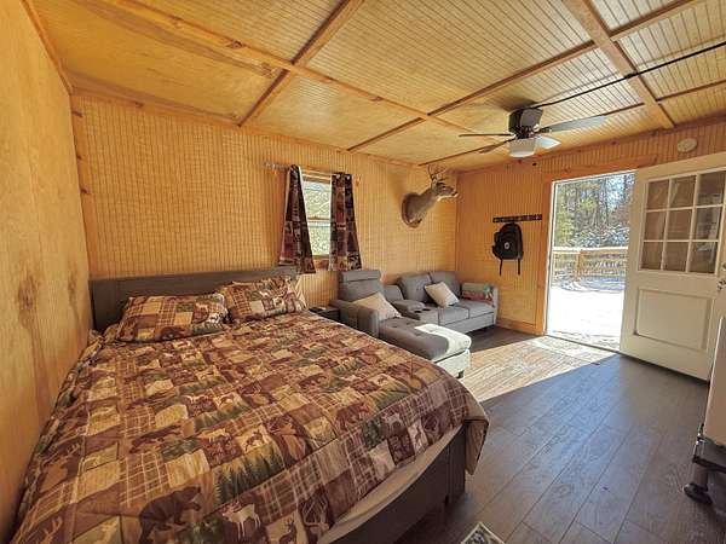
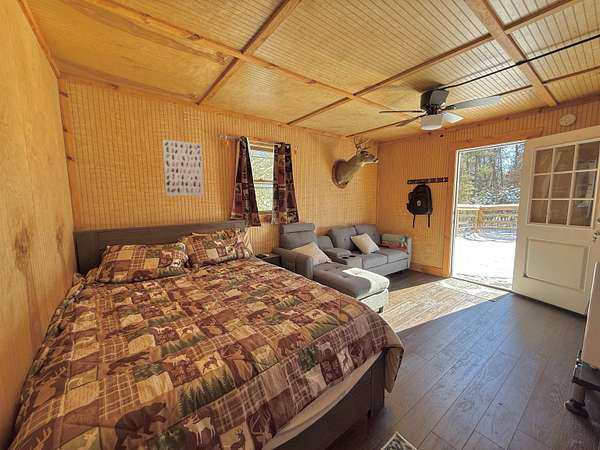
+ wall art (184, 169)
